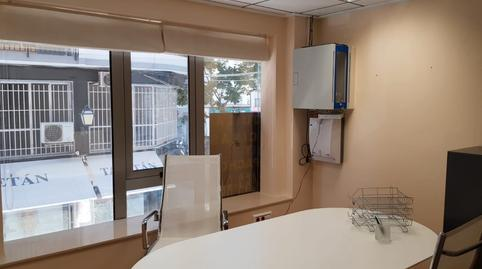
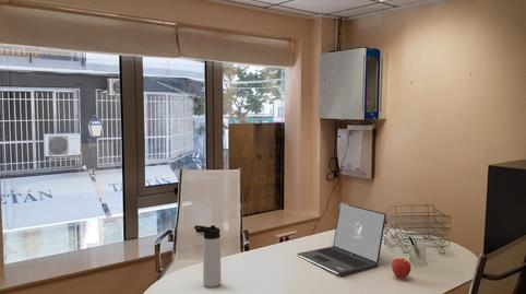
+ thermos bottle (207, 255)
+ laptop (339, 235)
+ apple (401, 268)
